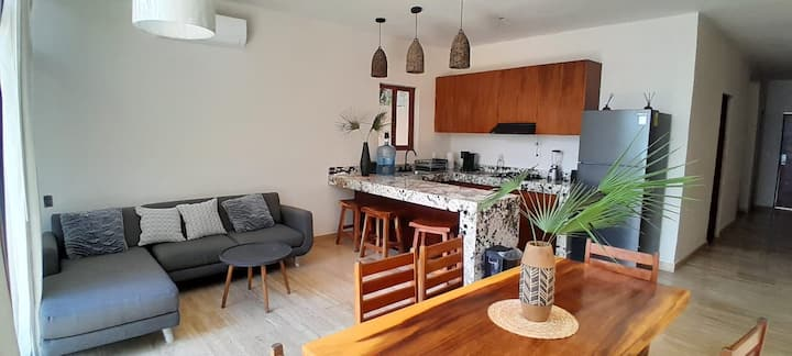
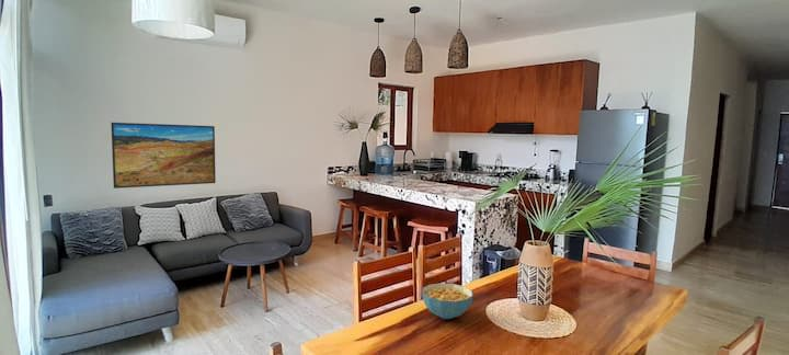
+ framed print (167, 154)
+ cereal bowl (446, 304)
